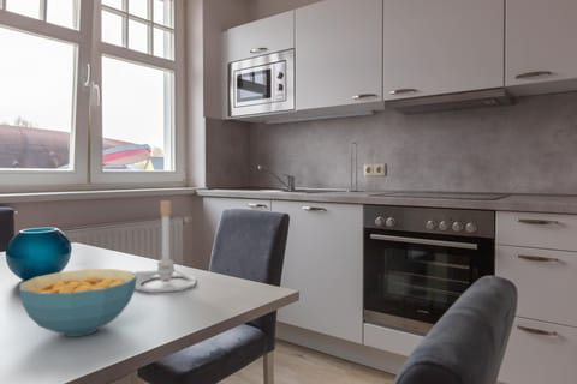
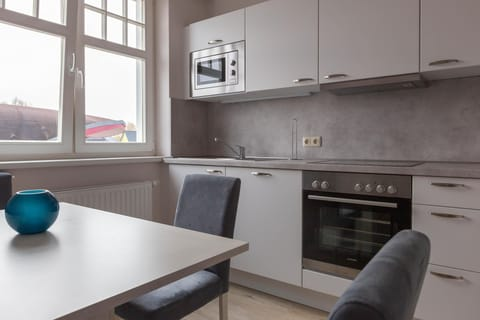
- cereal bowl (81, 305)
- lamp base (136, 271)
